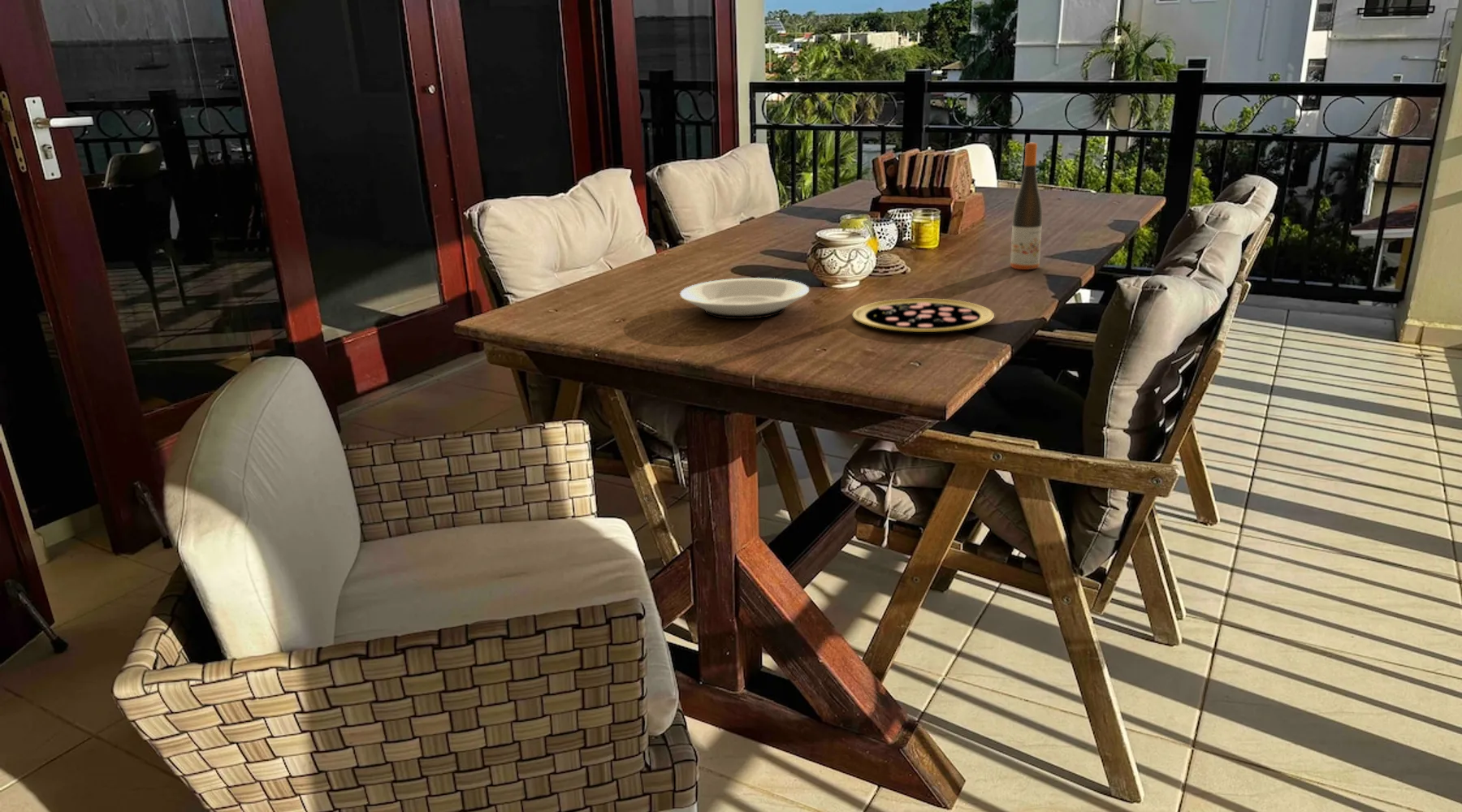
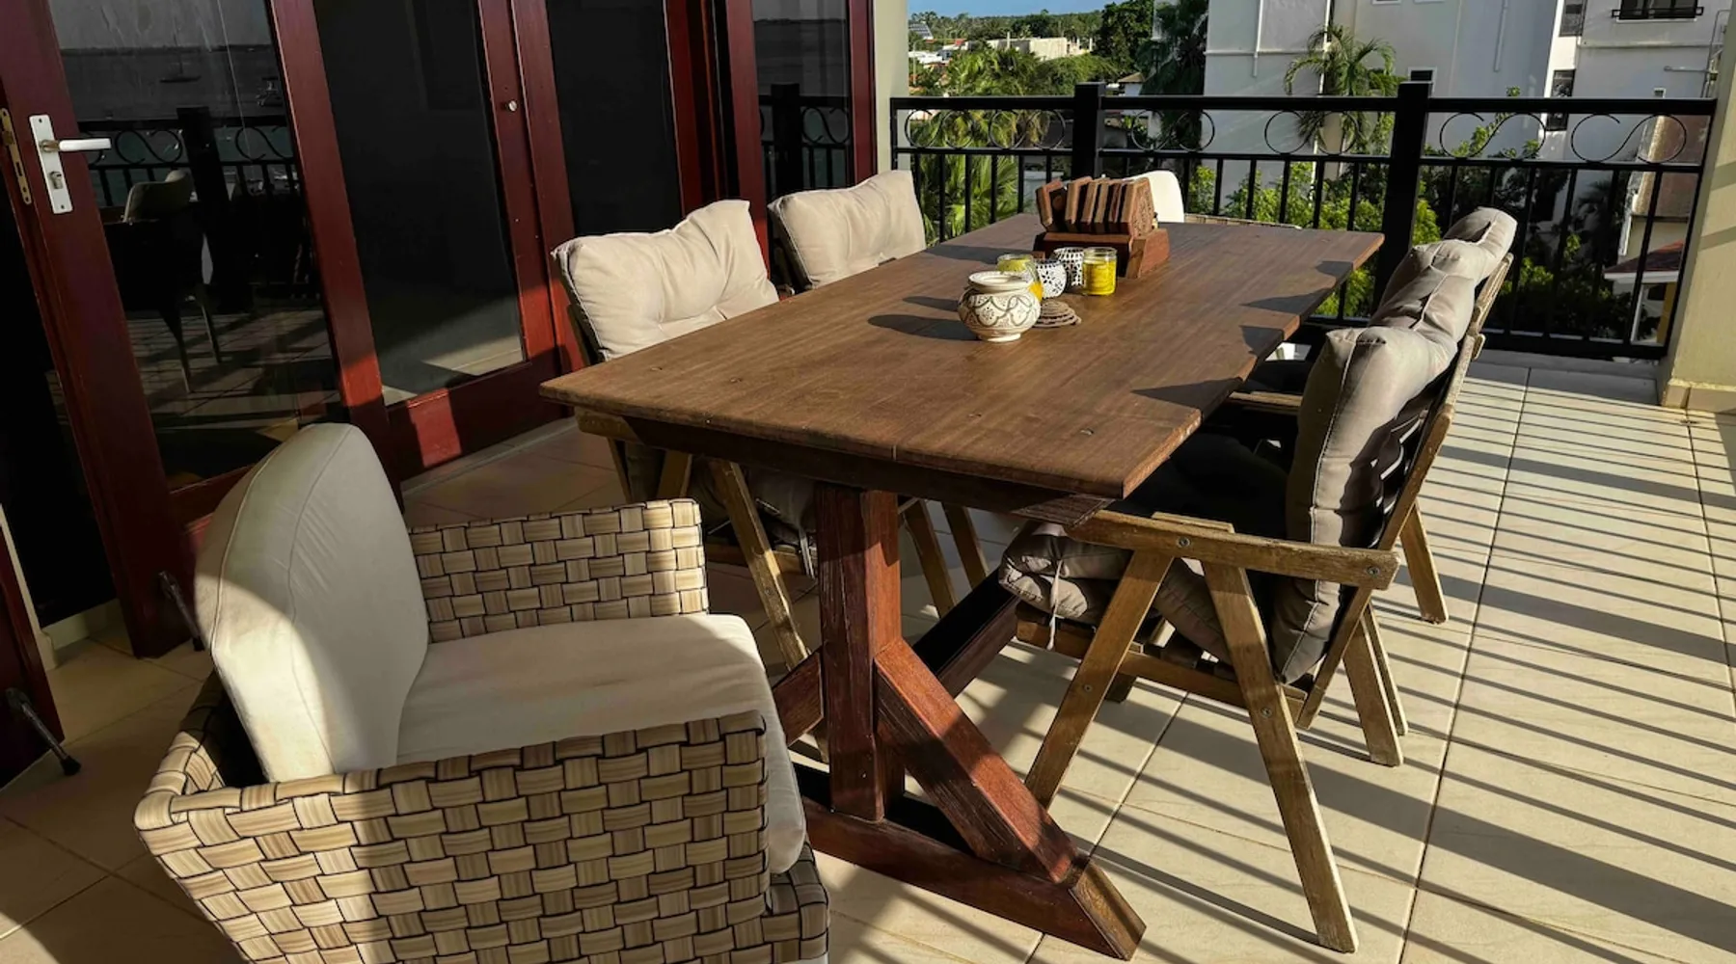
- plate (745, 300)
- wine bottle (1027, 205)
- pizza (922, 315)
